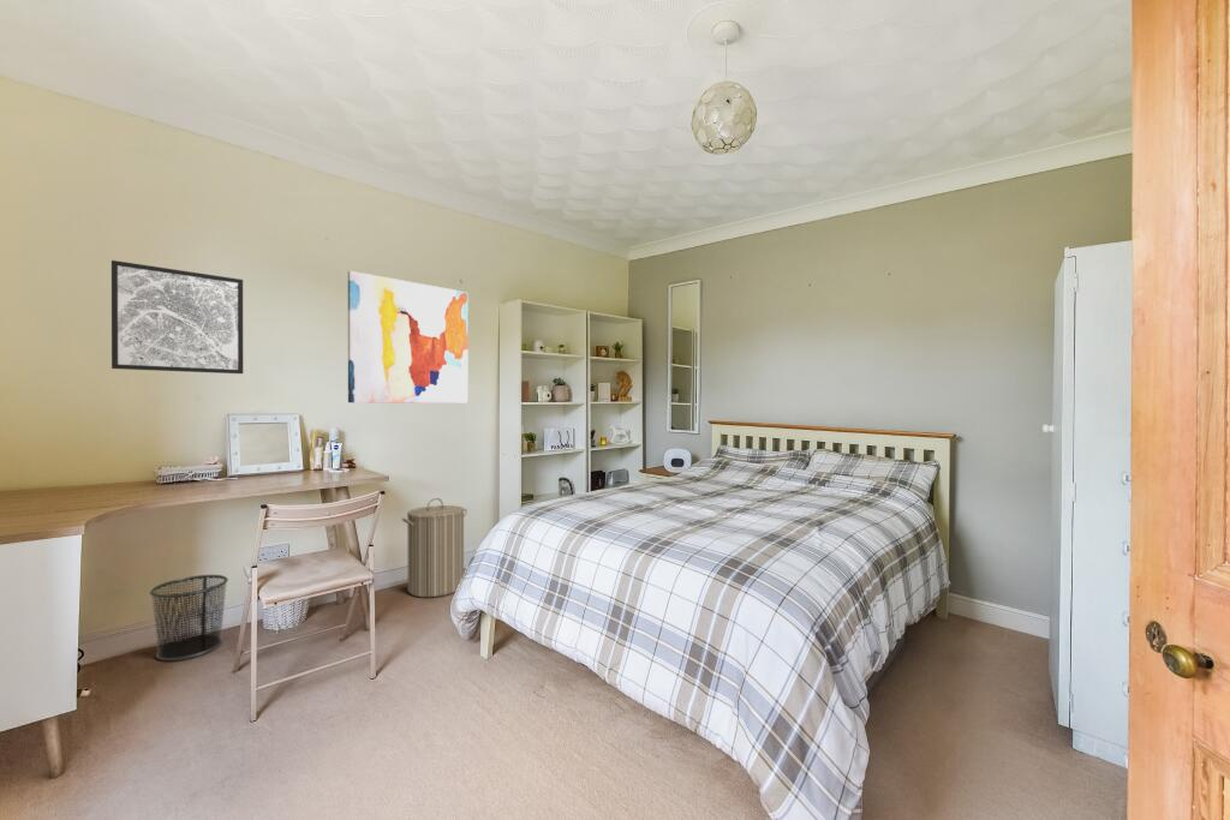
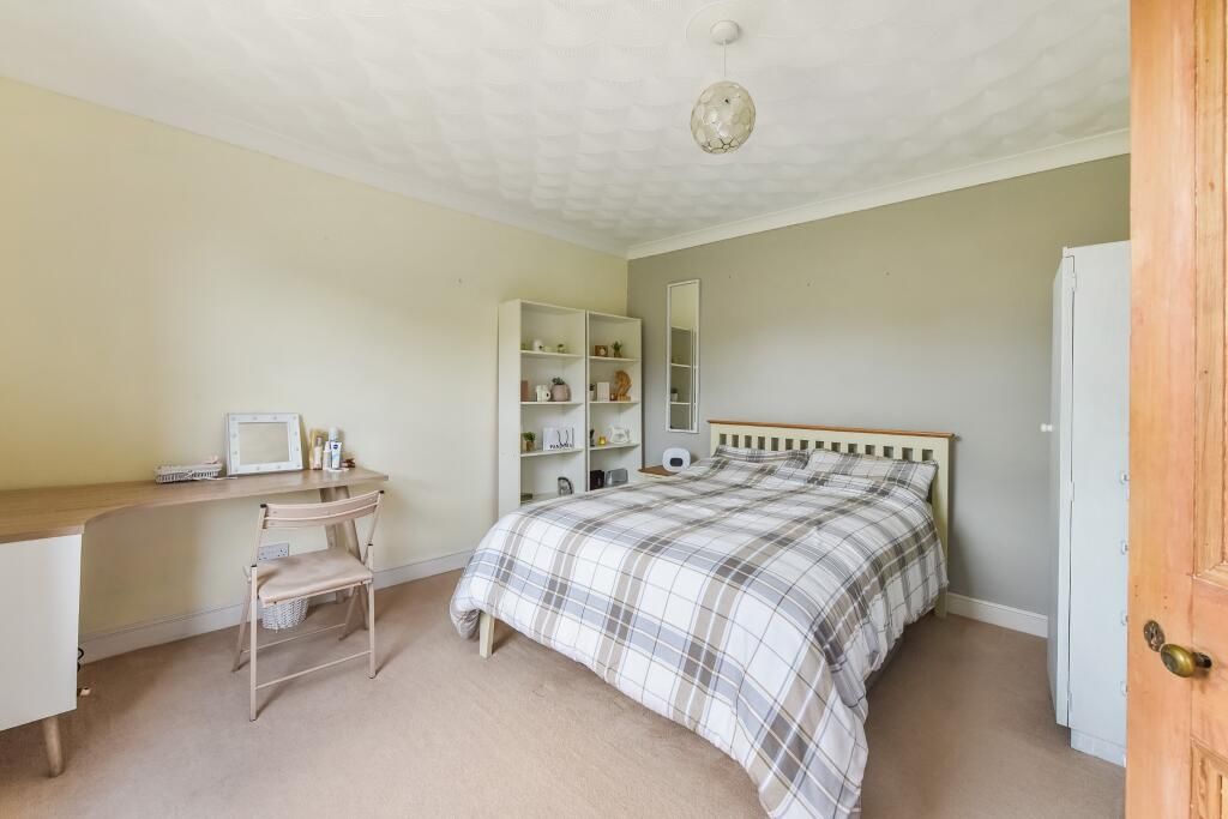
- laundry hamper (436, 543)
- waste bin (190, 616)
- wall art (412, 342)
- wall art (181, 321)
